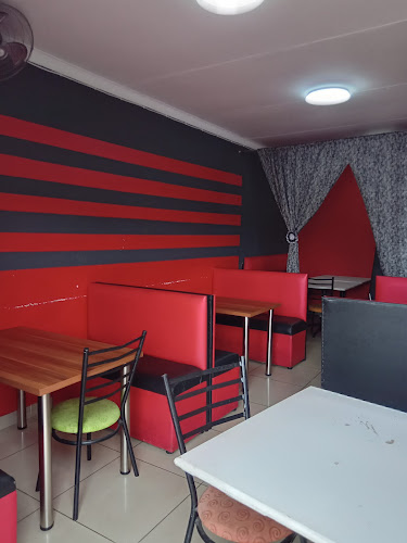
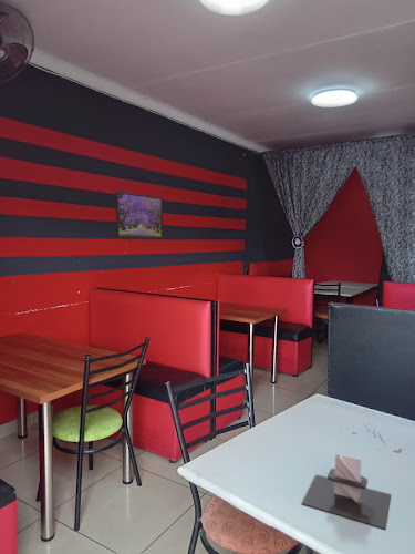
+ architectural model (347, 478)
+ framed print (141, 216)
